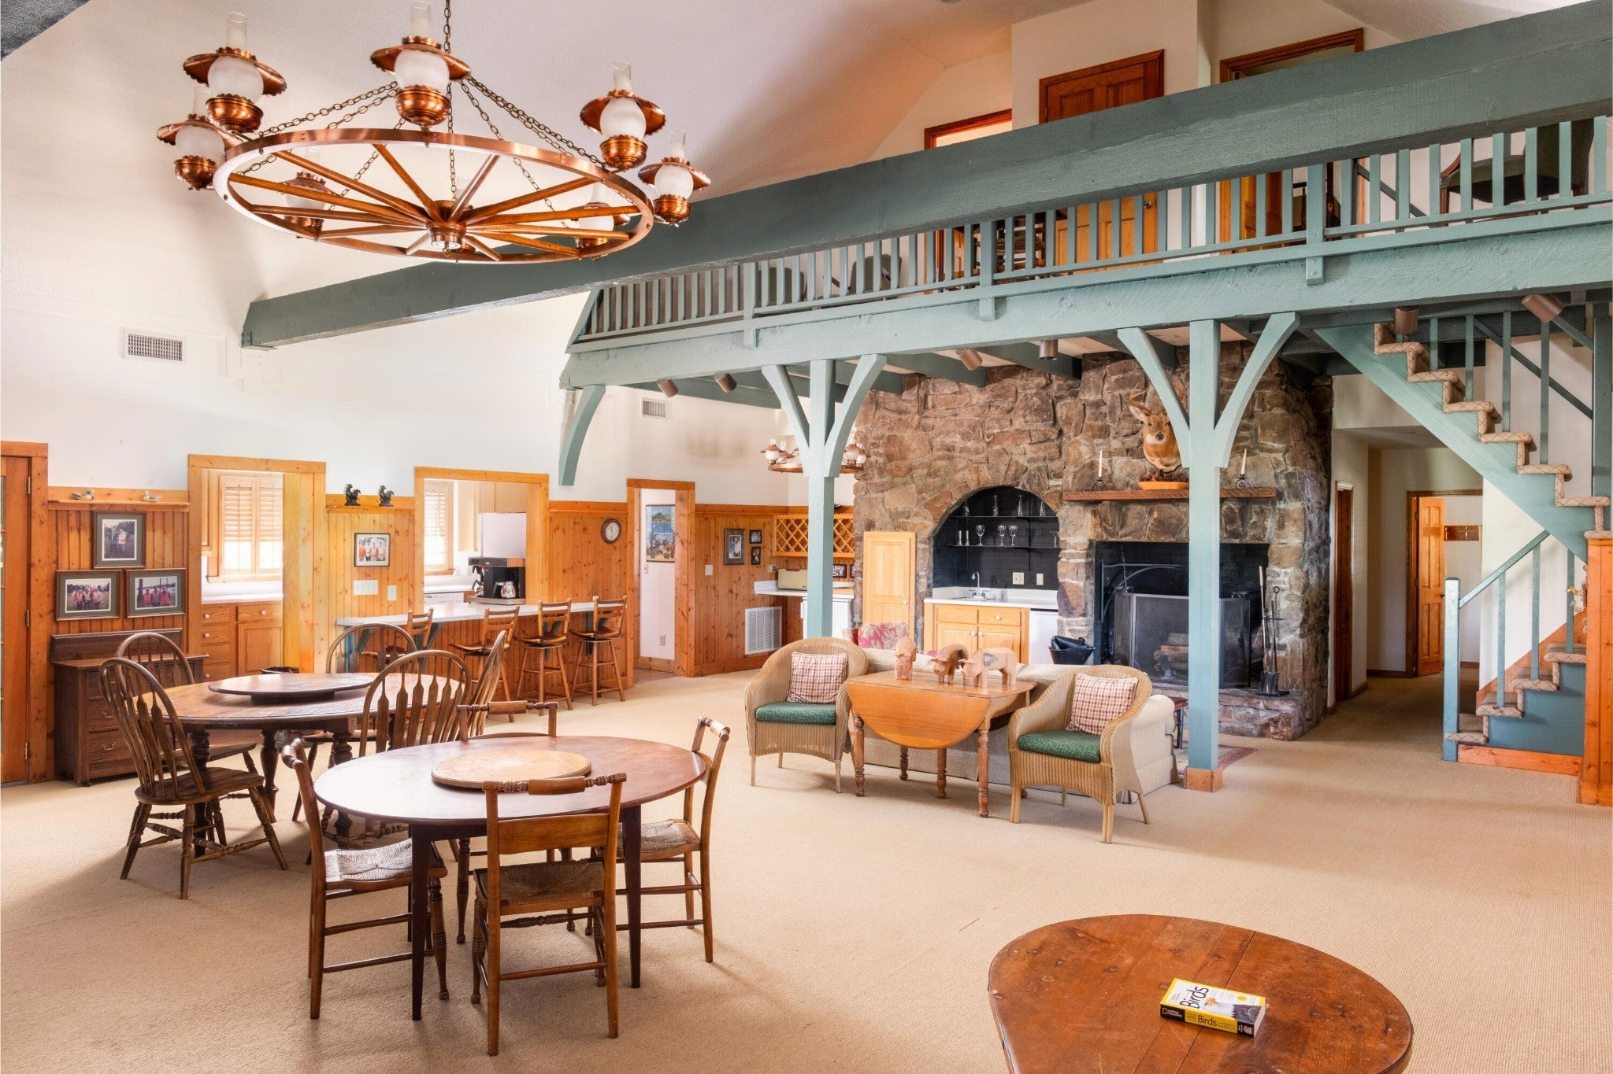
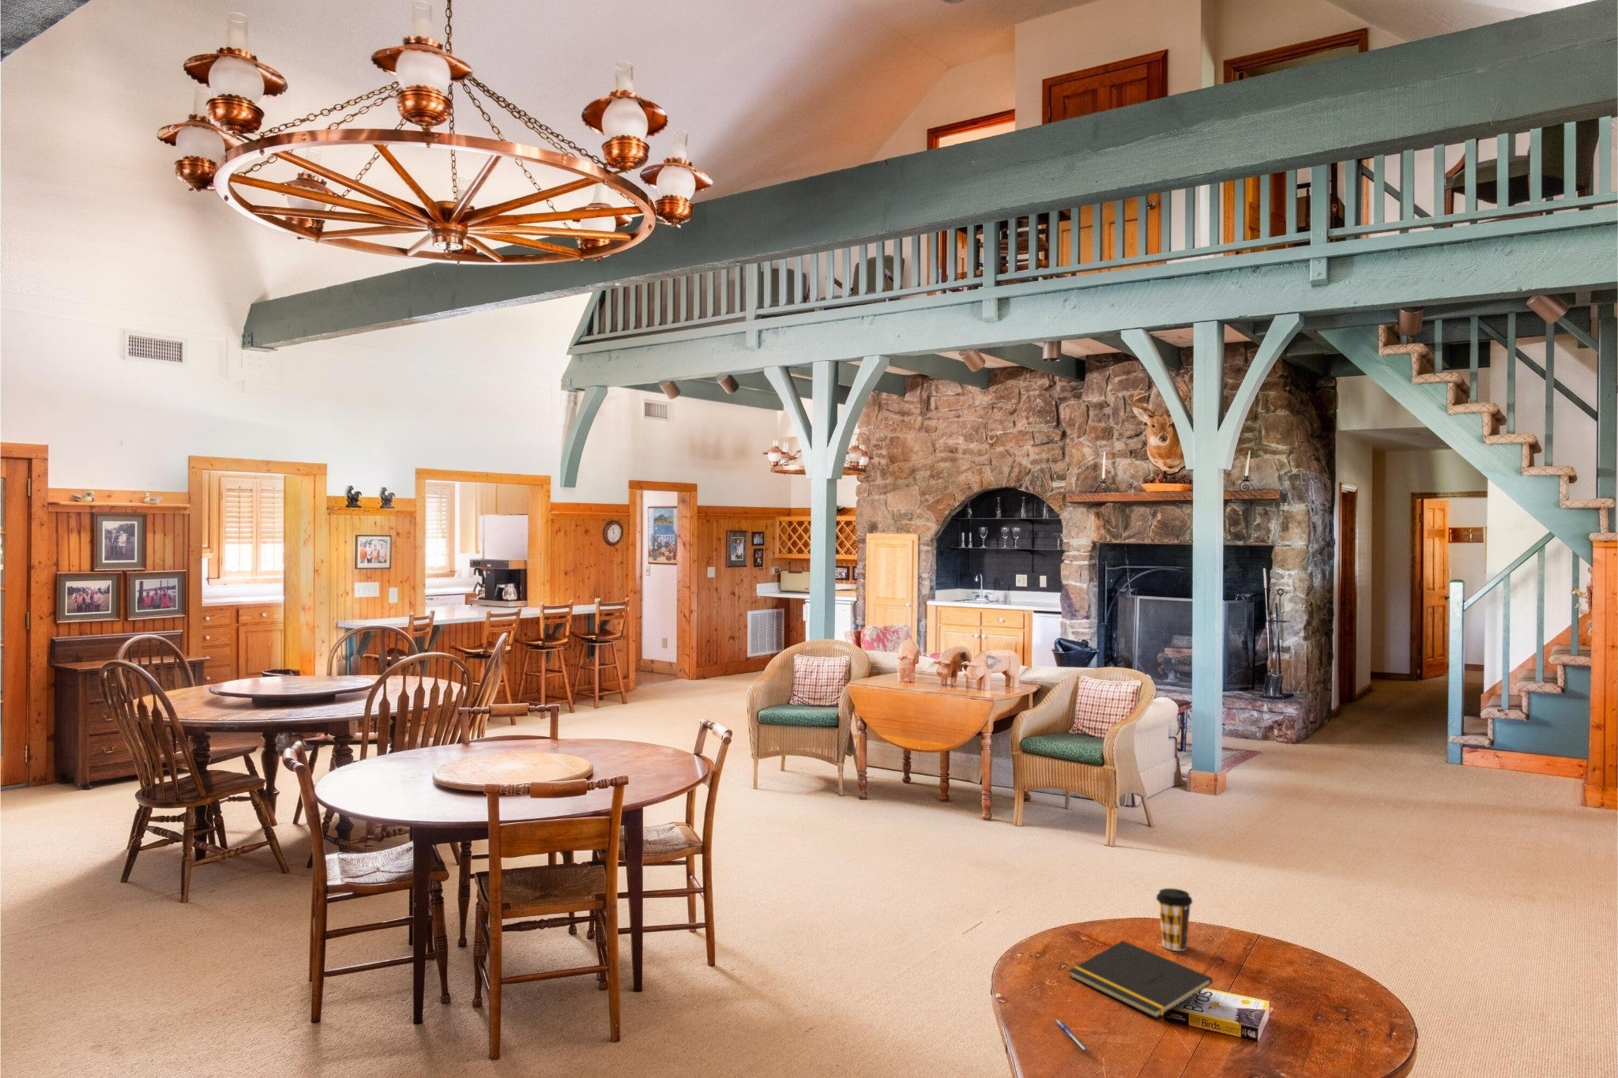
+ pen (1072, 1035)
+ notepad (1138, 976)
+ coffee cup (1174, 919)
